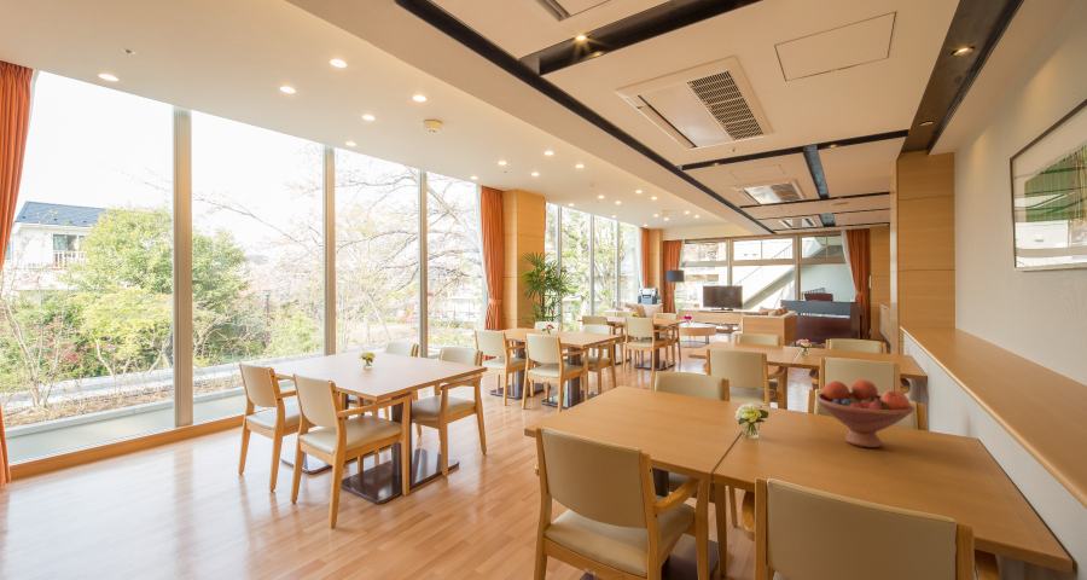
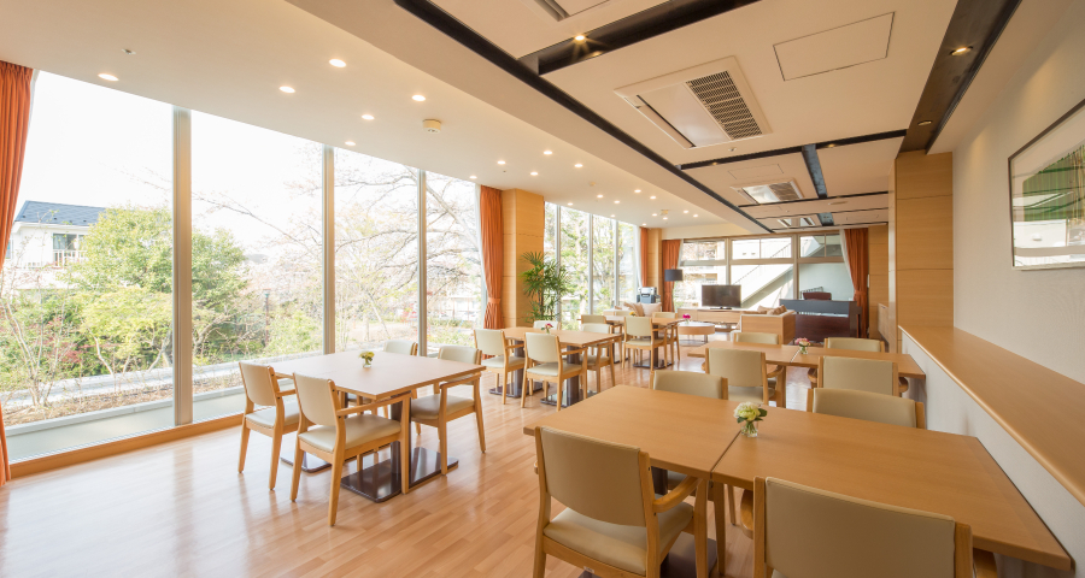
- fruit bowl (862, 413)
